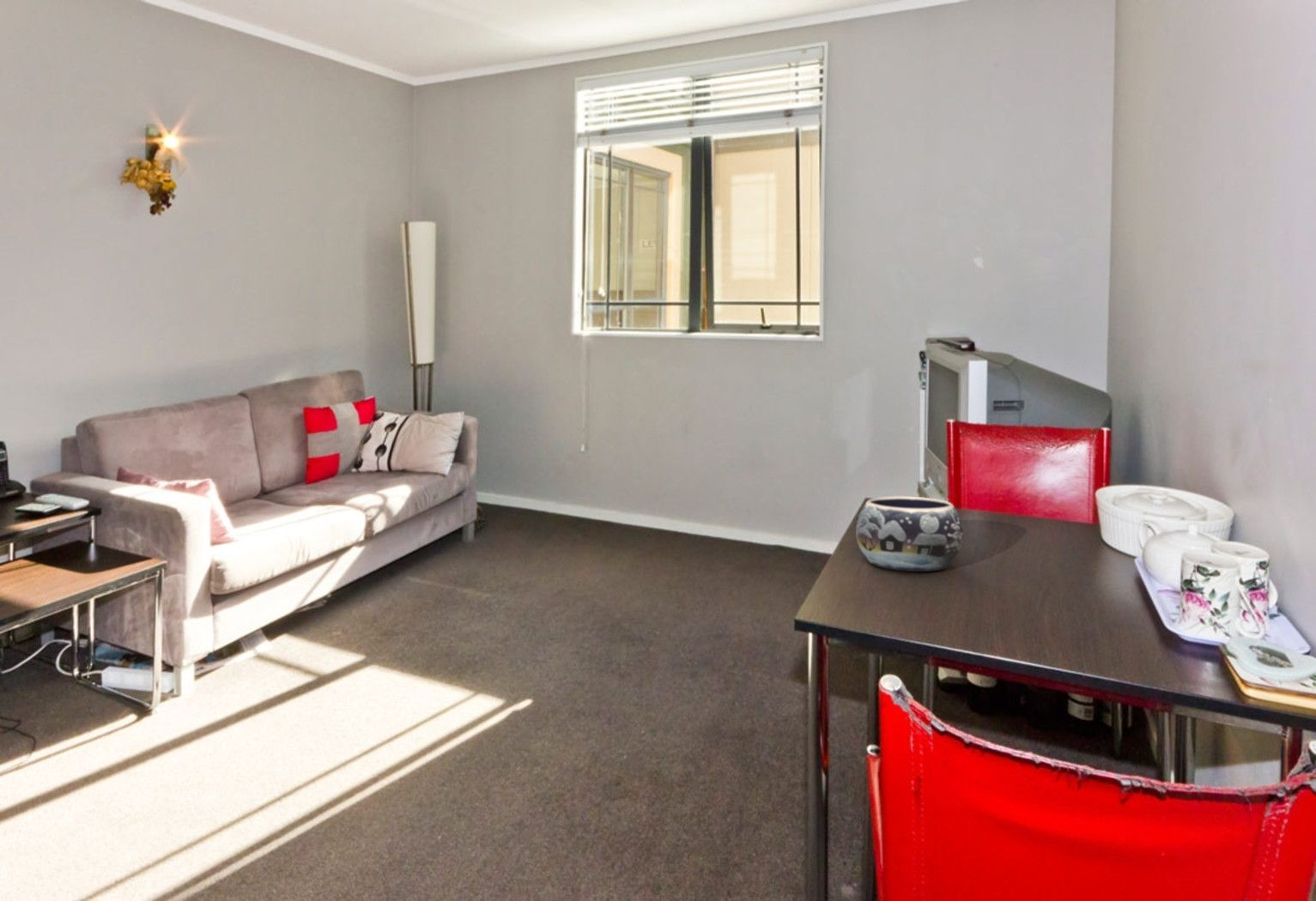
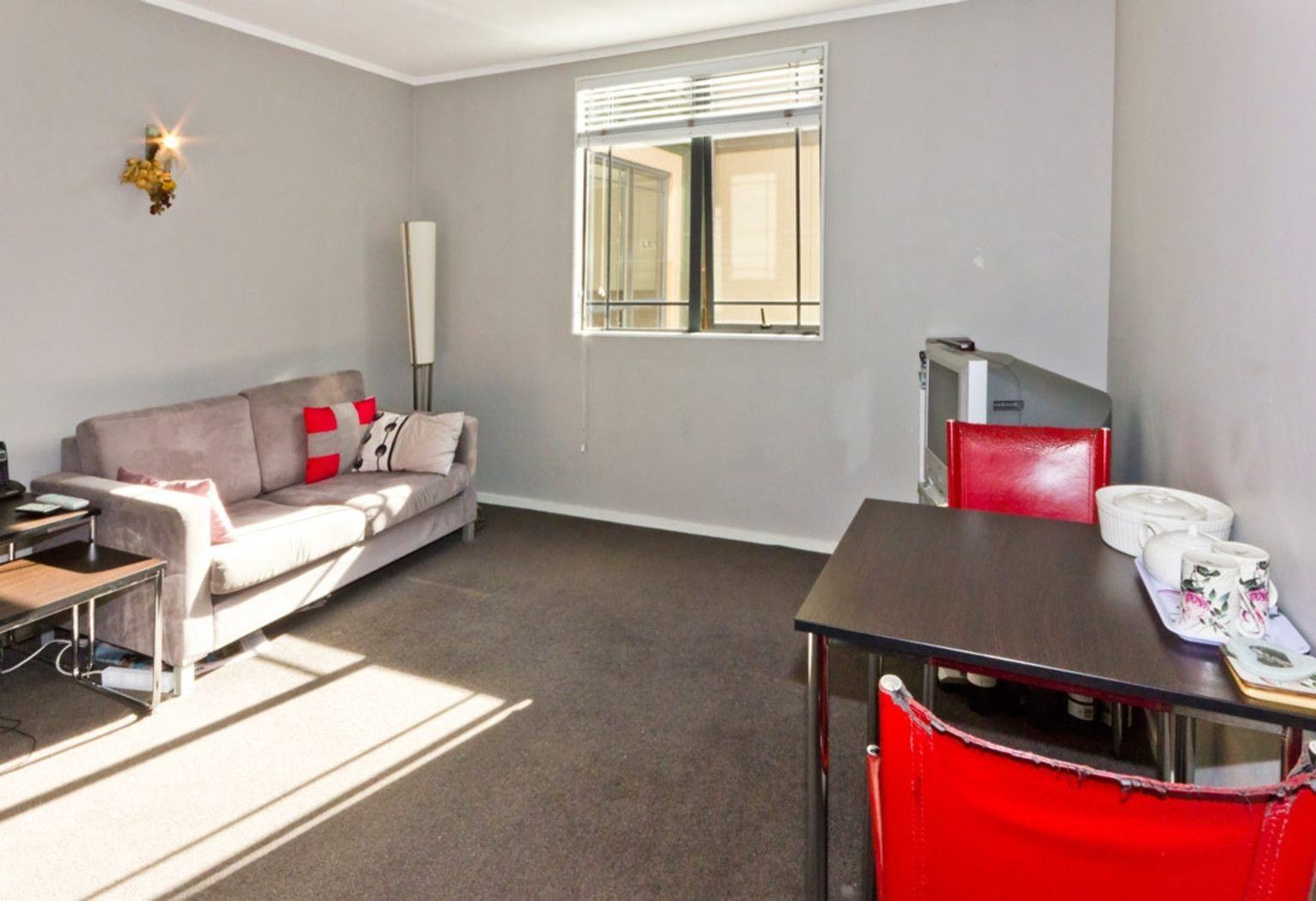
- decorative bowl (908, 532)
